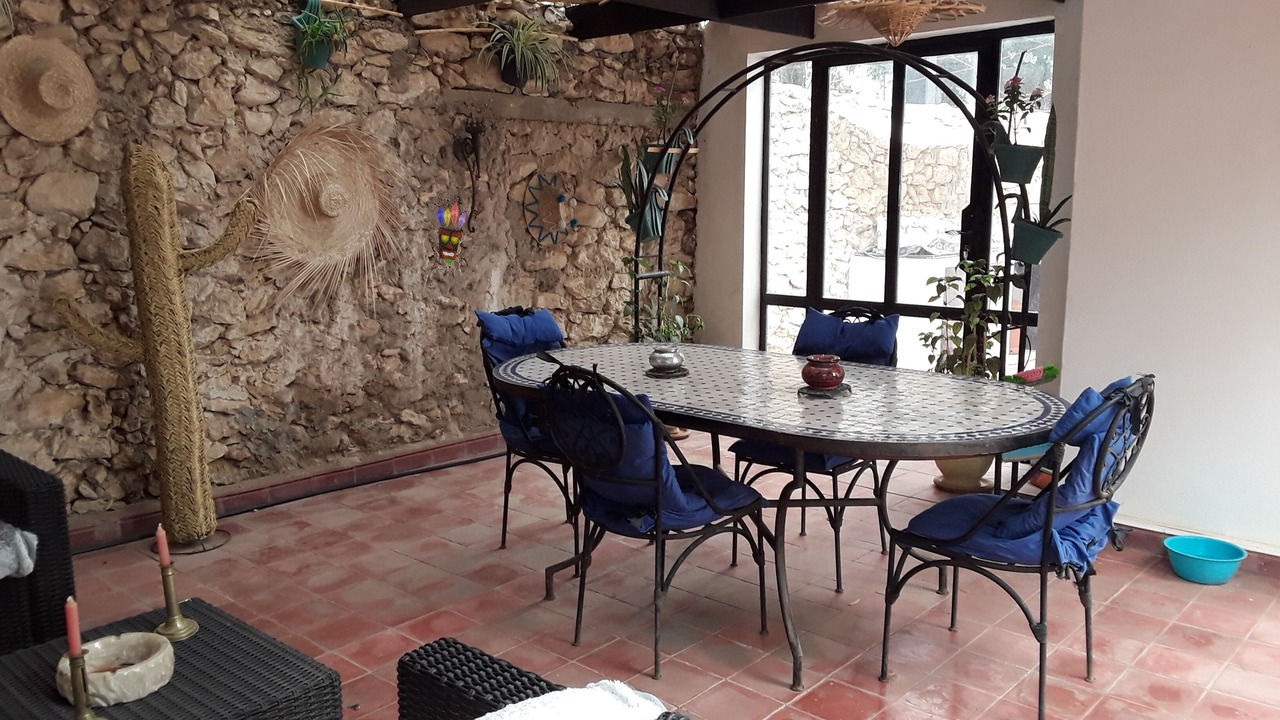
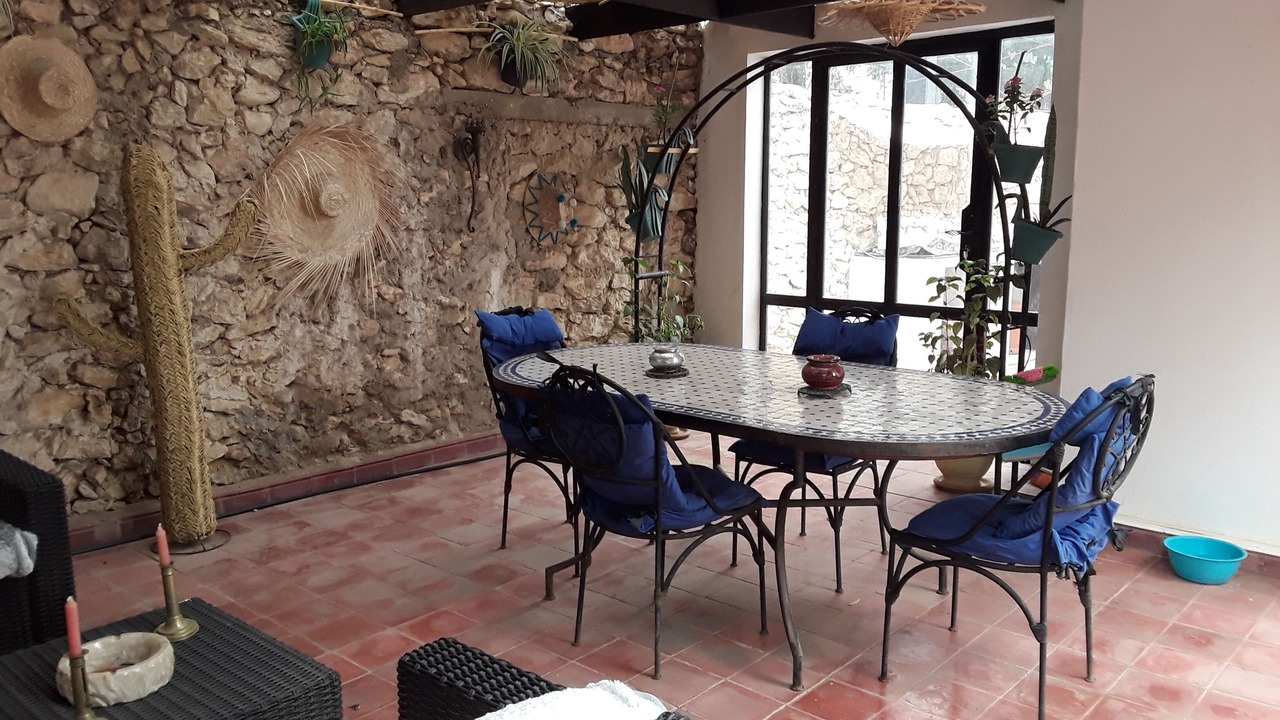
- decorative mask (453, 234)
